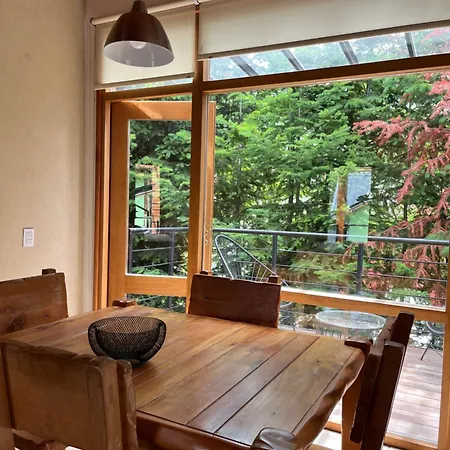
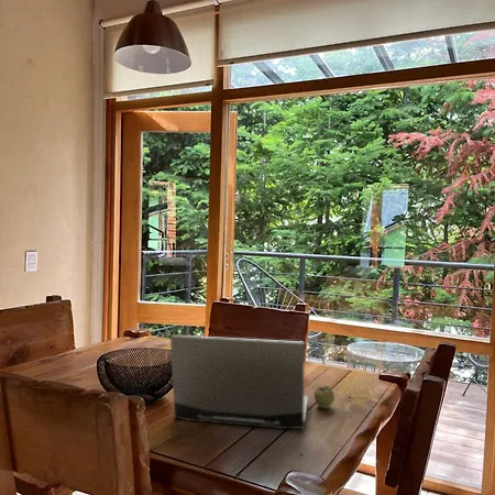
+ laptop computer (244, 371)
+ apple (323, 396)
